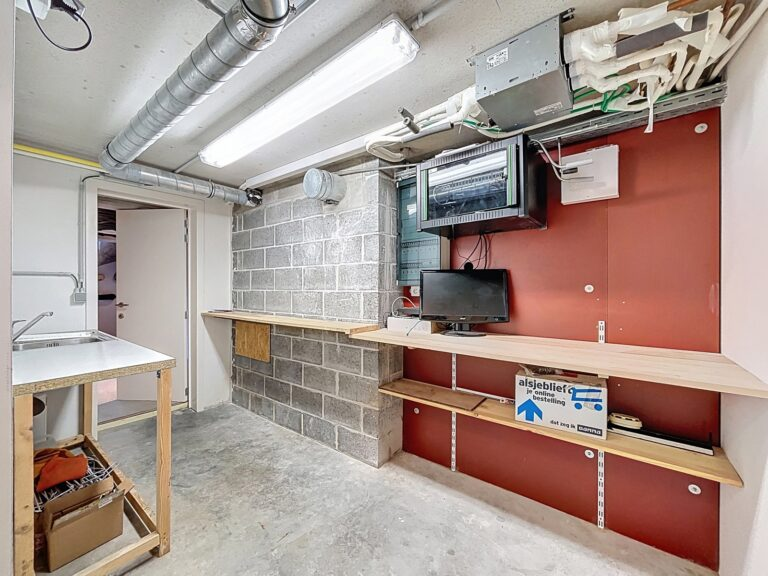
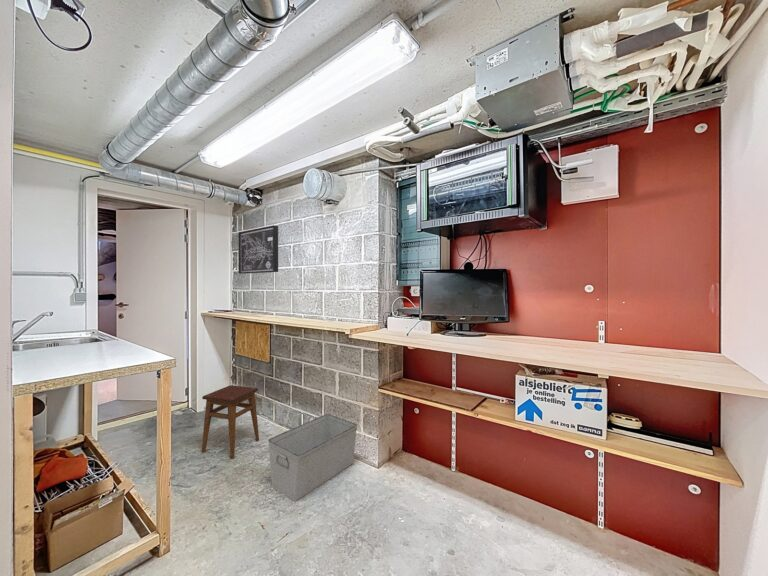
+ storage bin (315, 452)
+ wall art (257, 251)
+ stool (231, 418)
